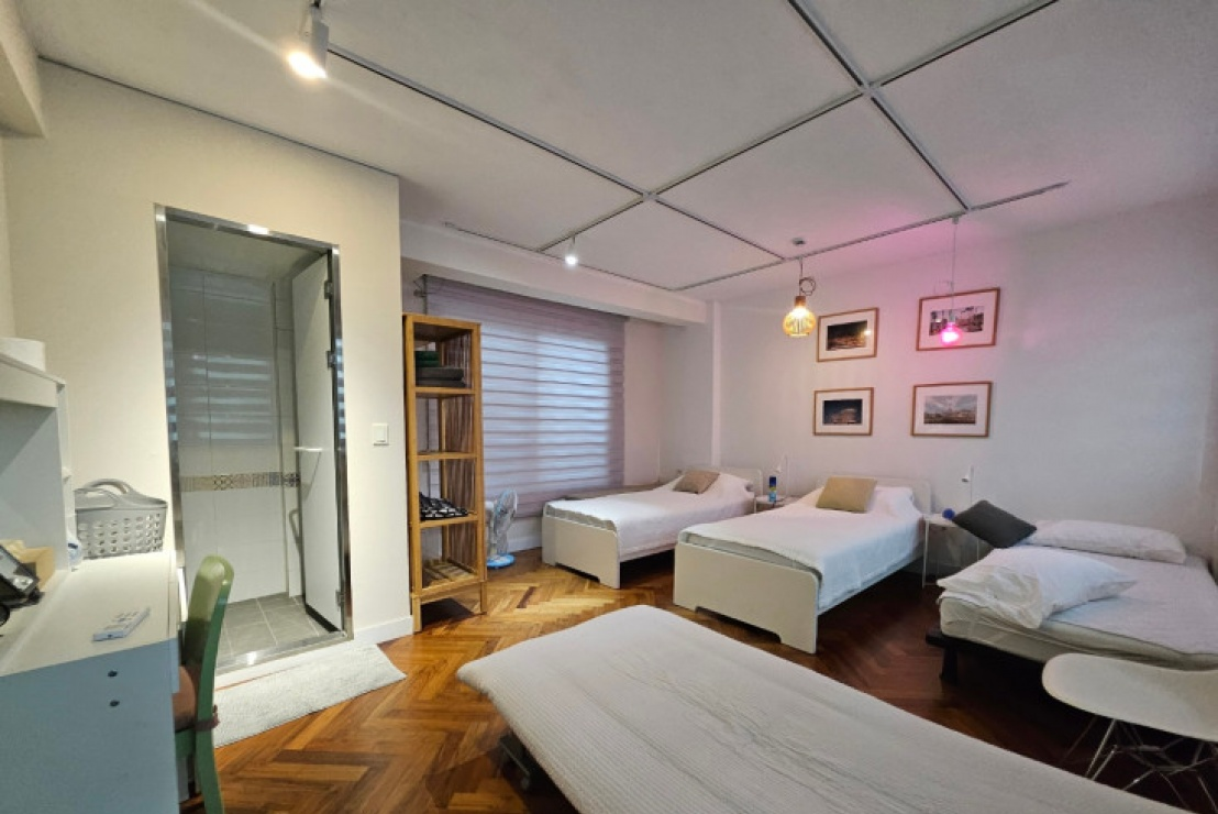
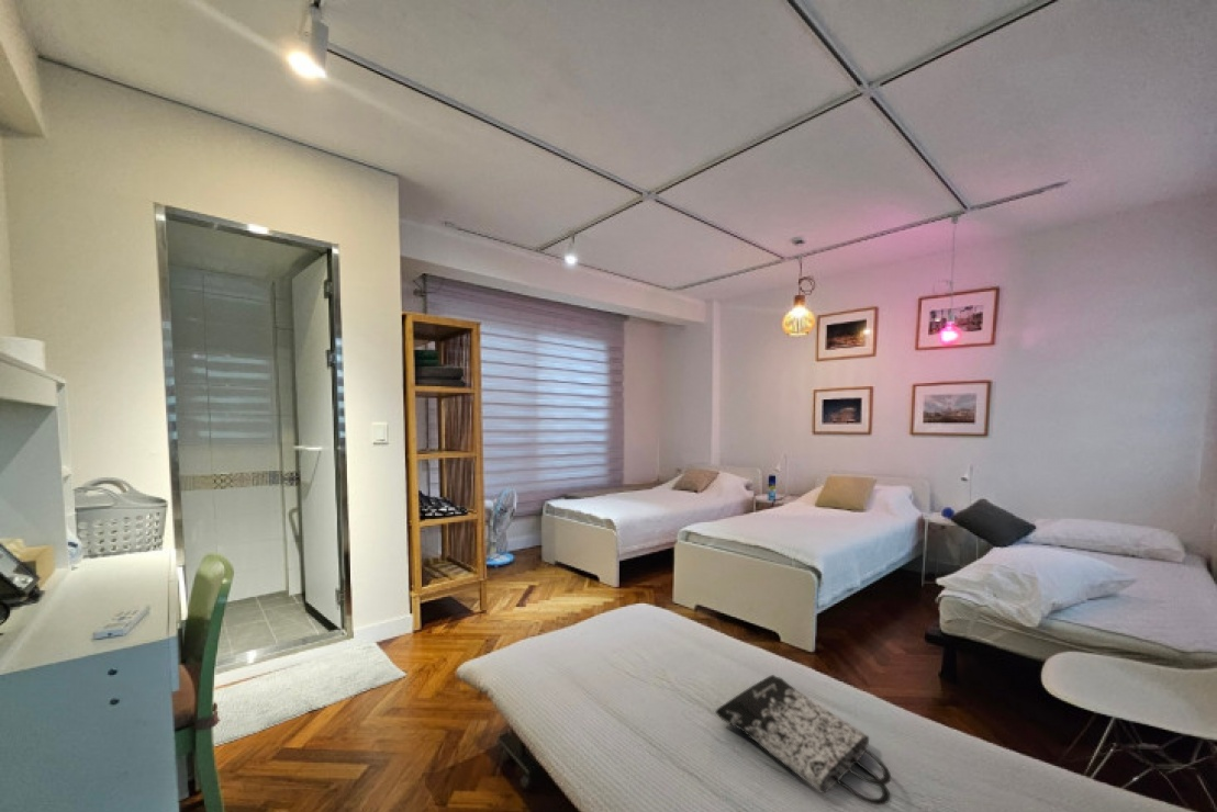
+ tote bag (806, 732)
